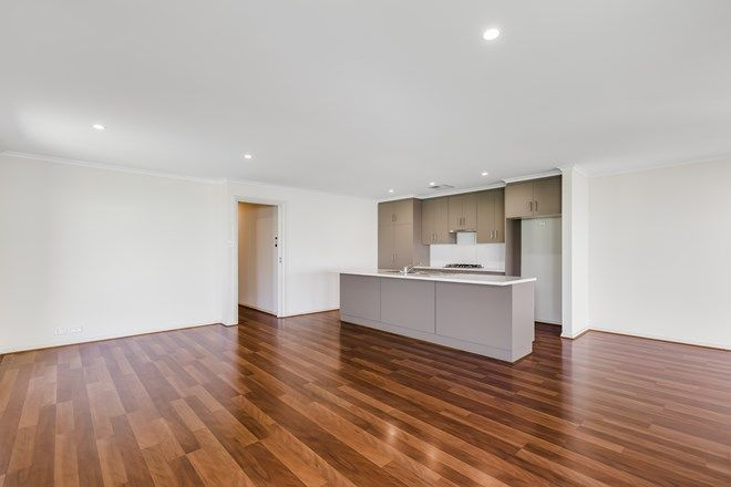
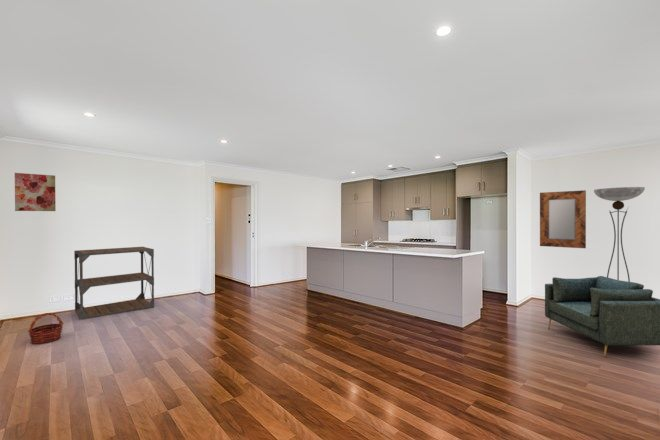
+ basket (46, 326)
+ armchair (600, 310)
+ floor lamp (618, 251)
+ wall art (35, 192)
+ shelving unit (115, 279)
+ home mirror (561, 219)
